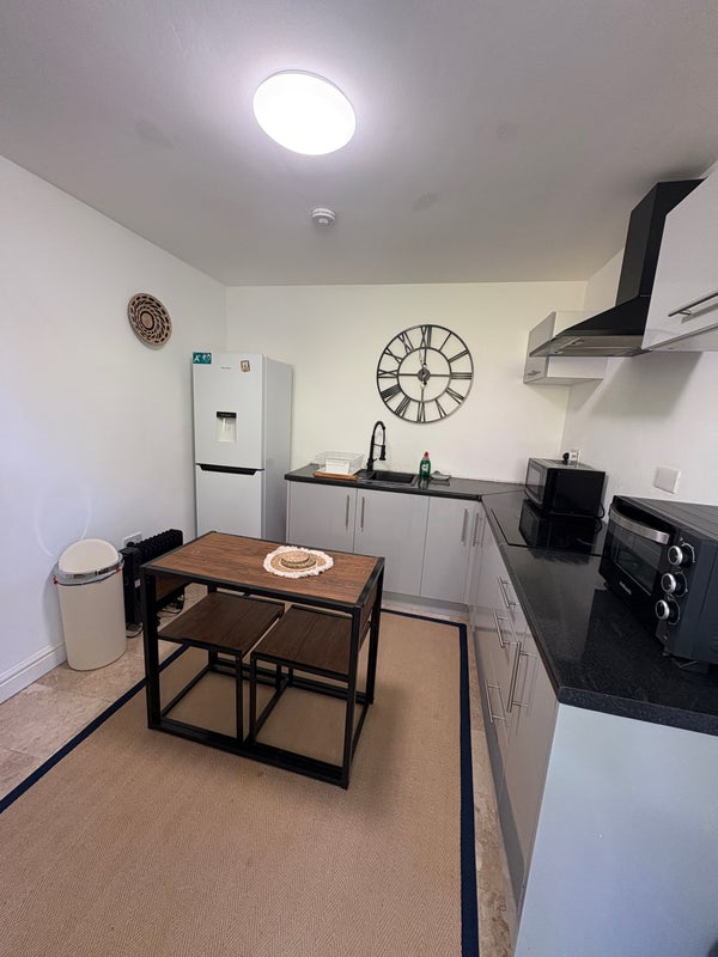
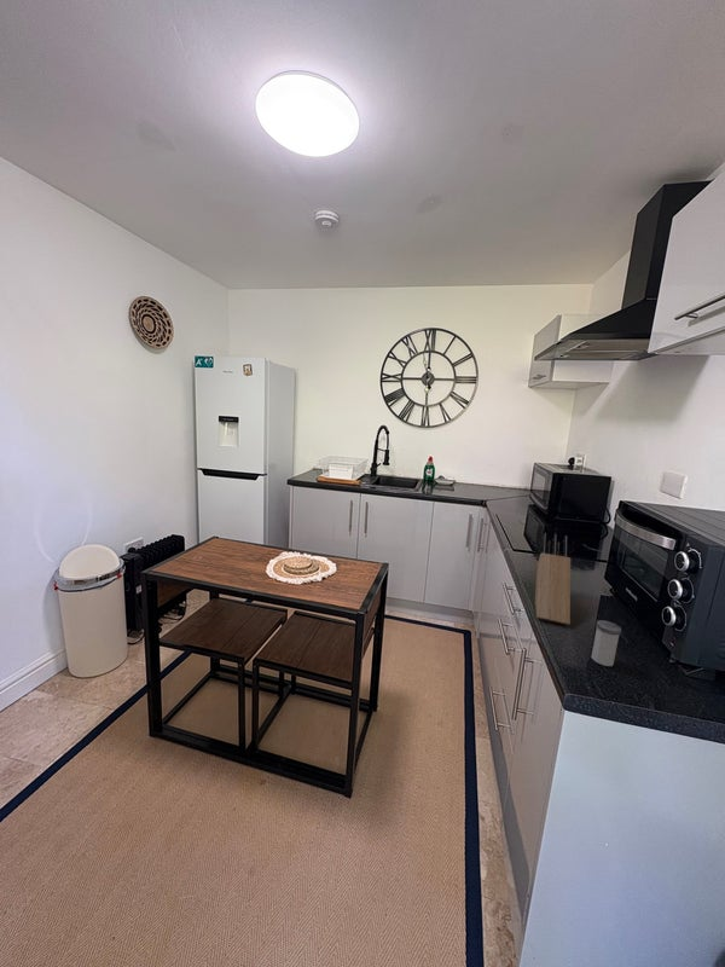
+ salt shaker (605, 643)
+ knife block (553, 573)
